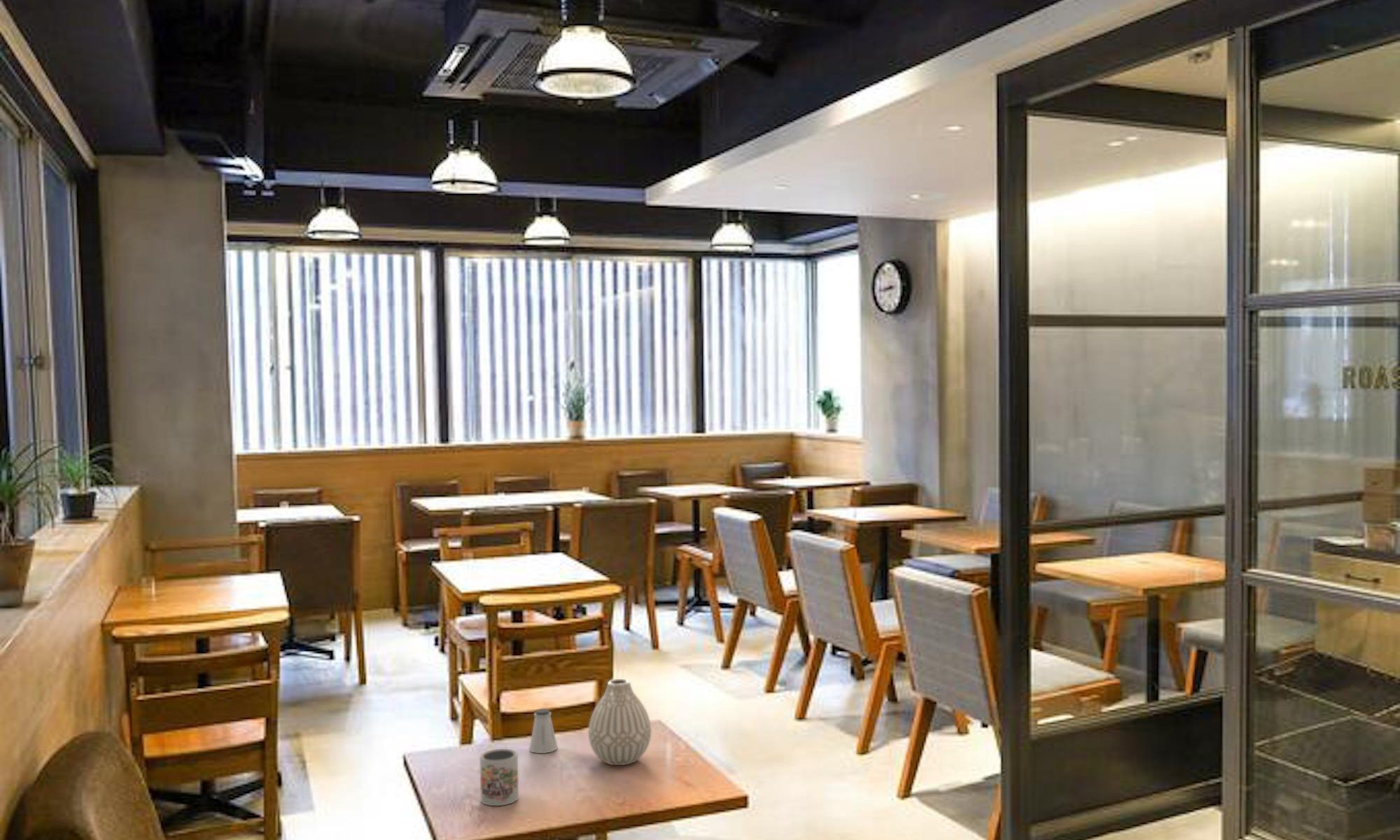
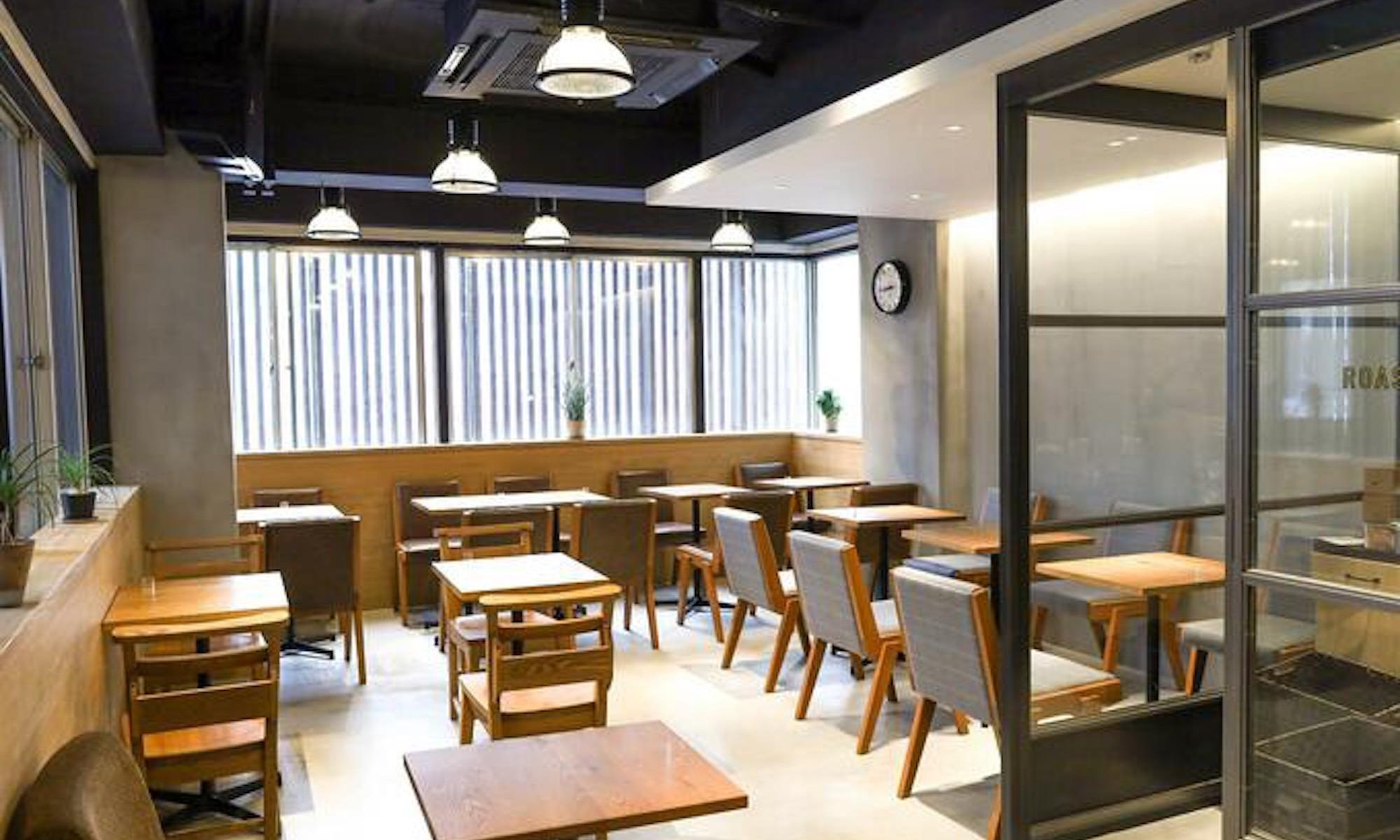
- saltshaker (542, 729)
- mug (500, 774)
- vase (620, 720)
